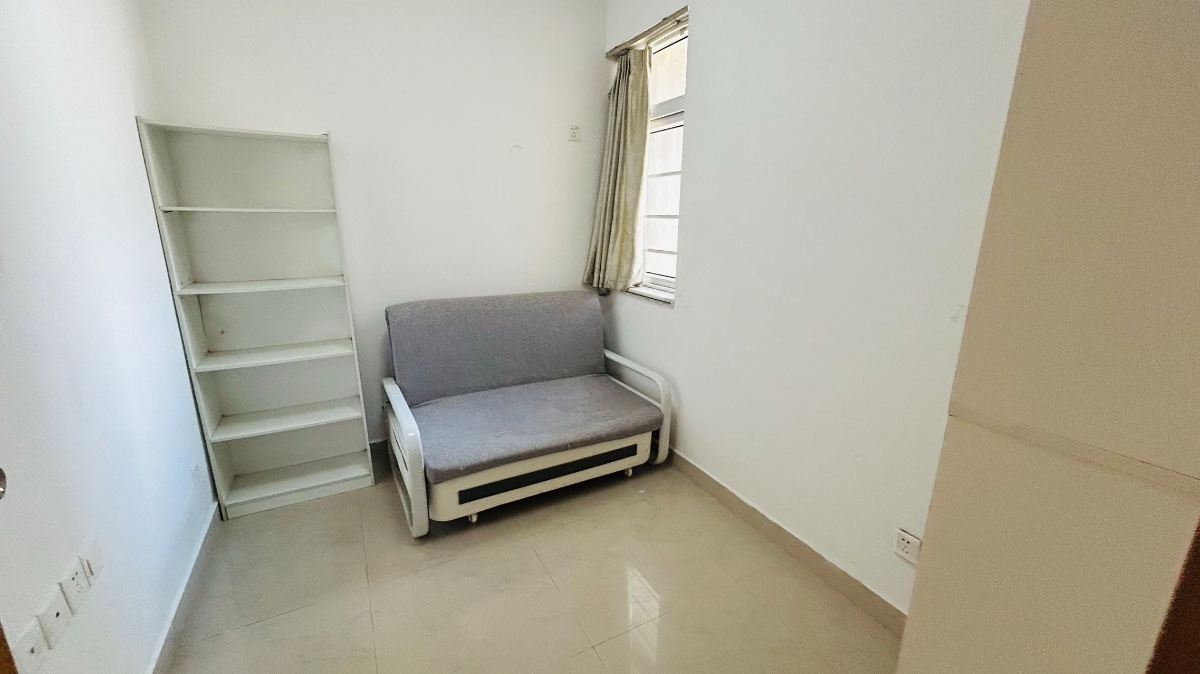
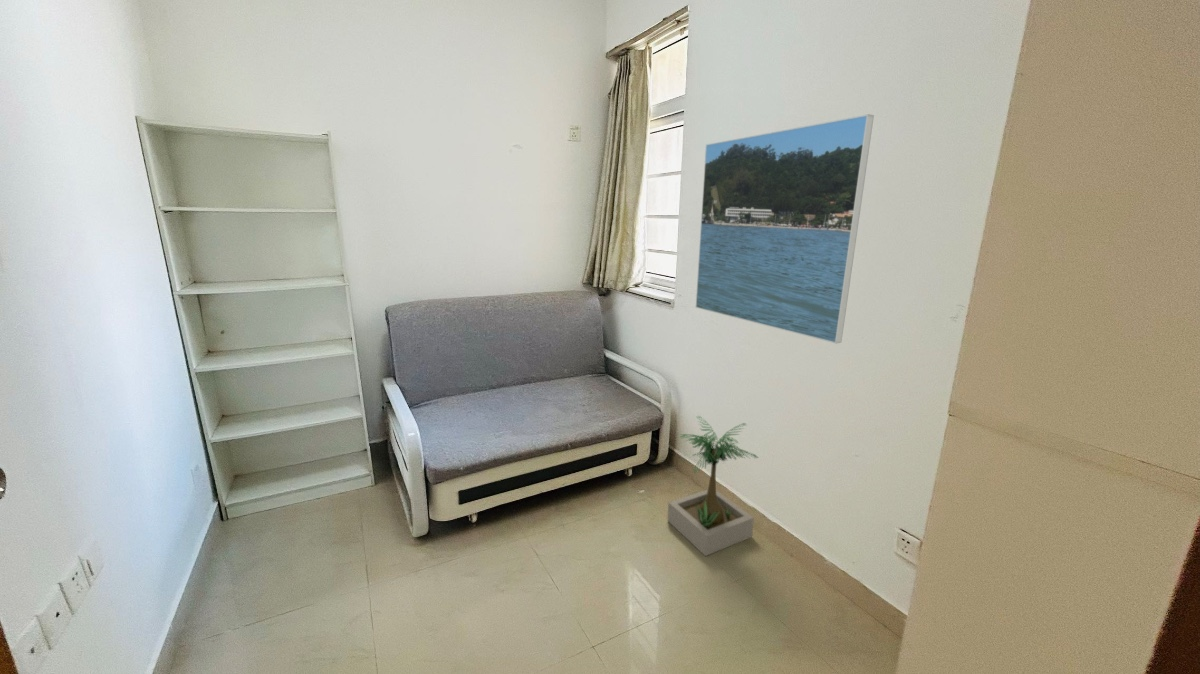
+ potted plant (715, 482)
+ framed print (765, 232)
